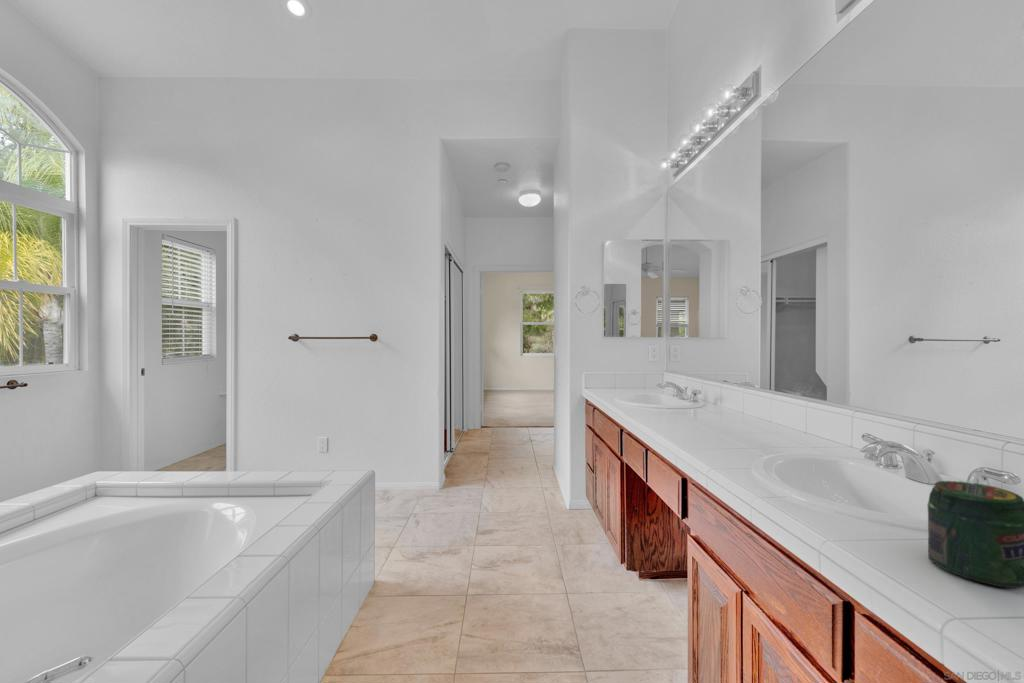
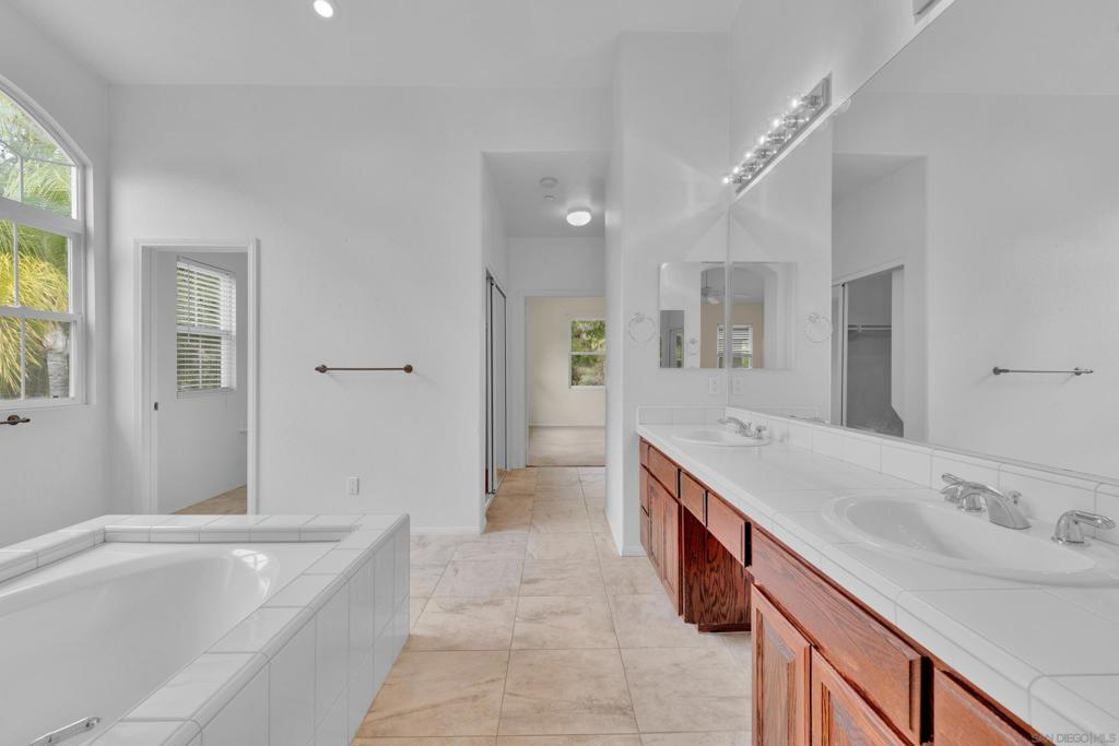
- jar (976, 529)
